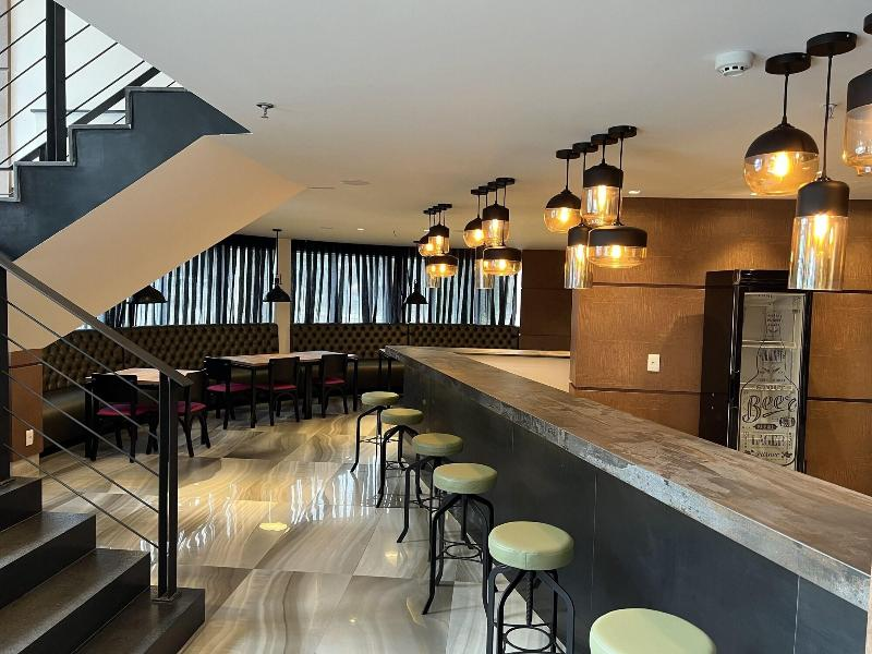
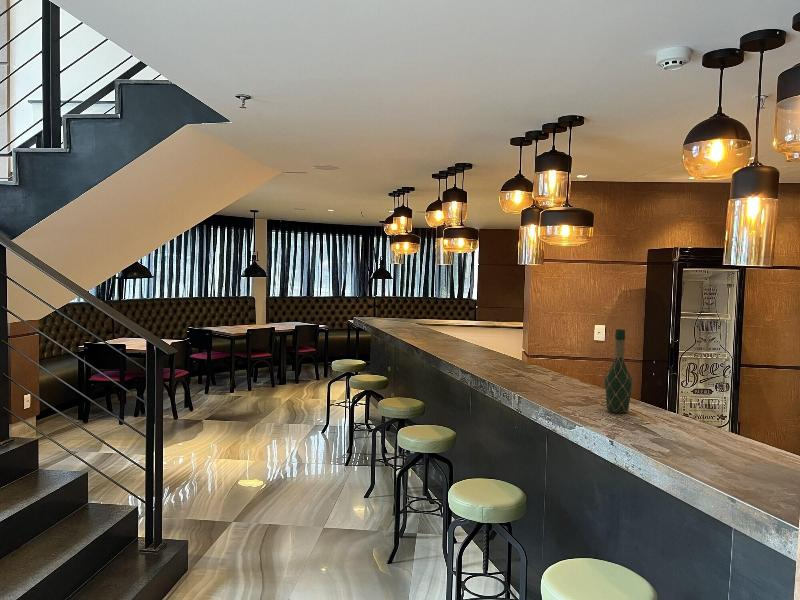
+ wine bottle (618, 370)
